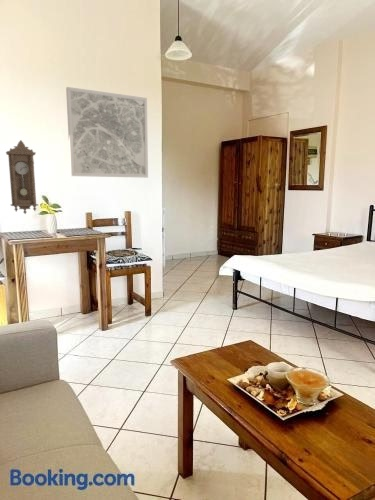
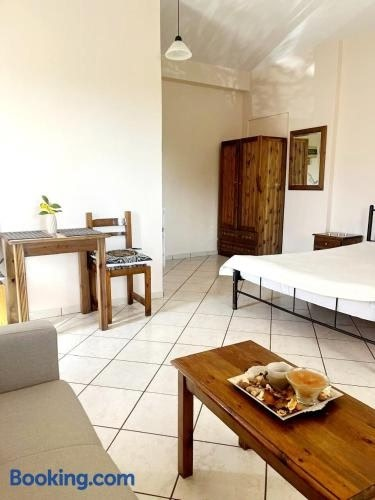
- wall art (109, 135)
- pendulum clock (22, 178)
